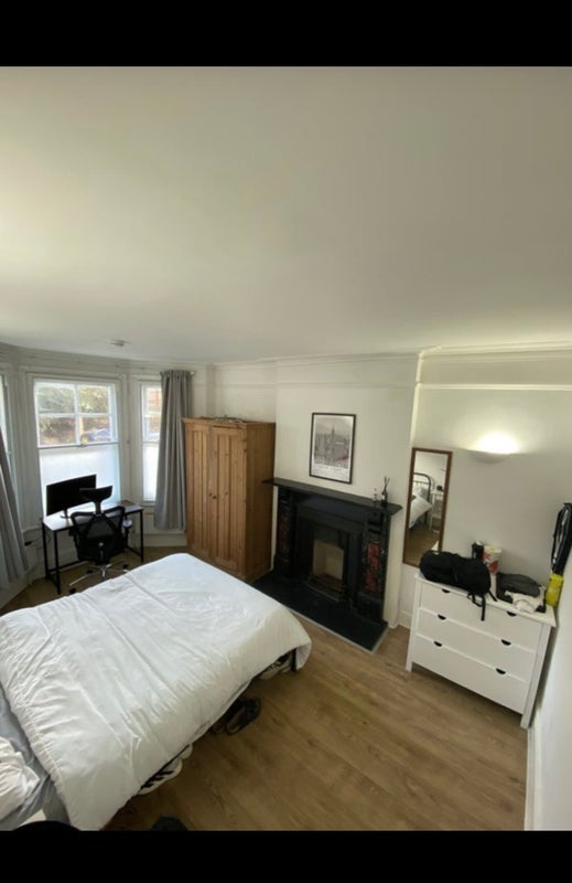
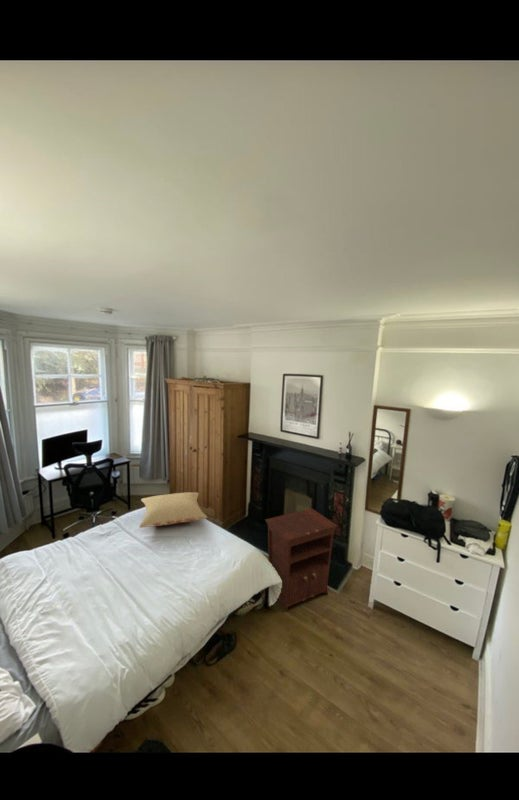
+ pillow (172, 507)
+ nightstand (299, 557)
